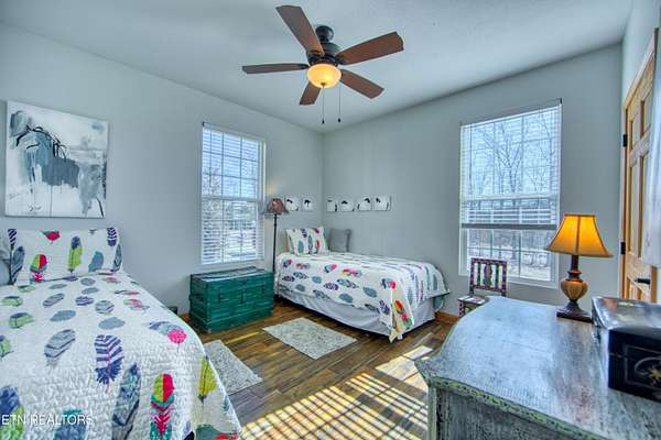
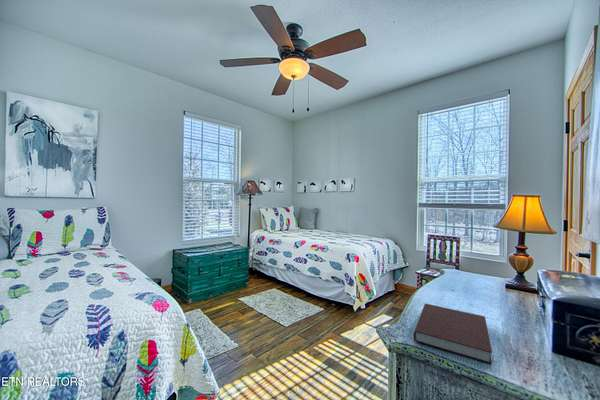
+ notebook (451, 327)
